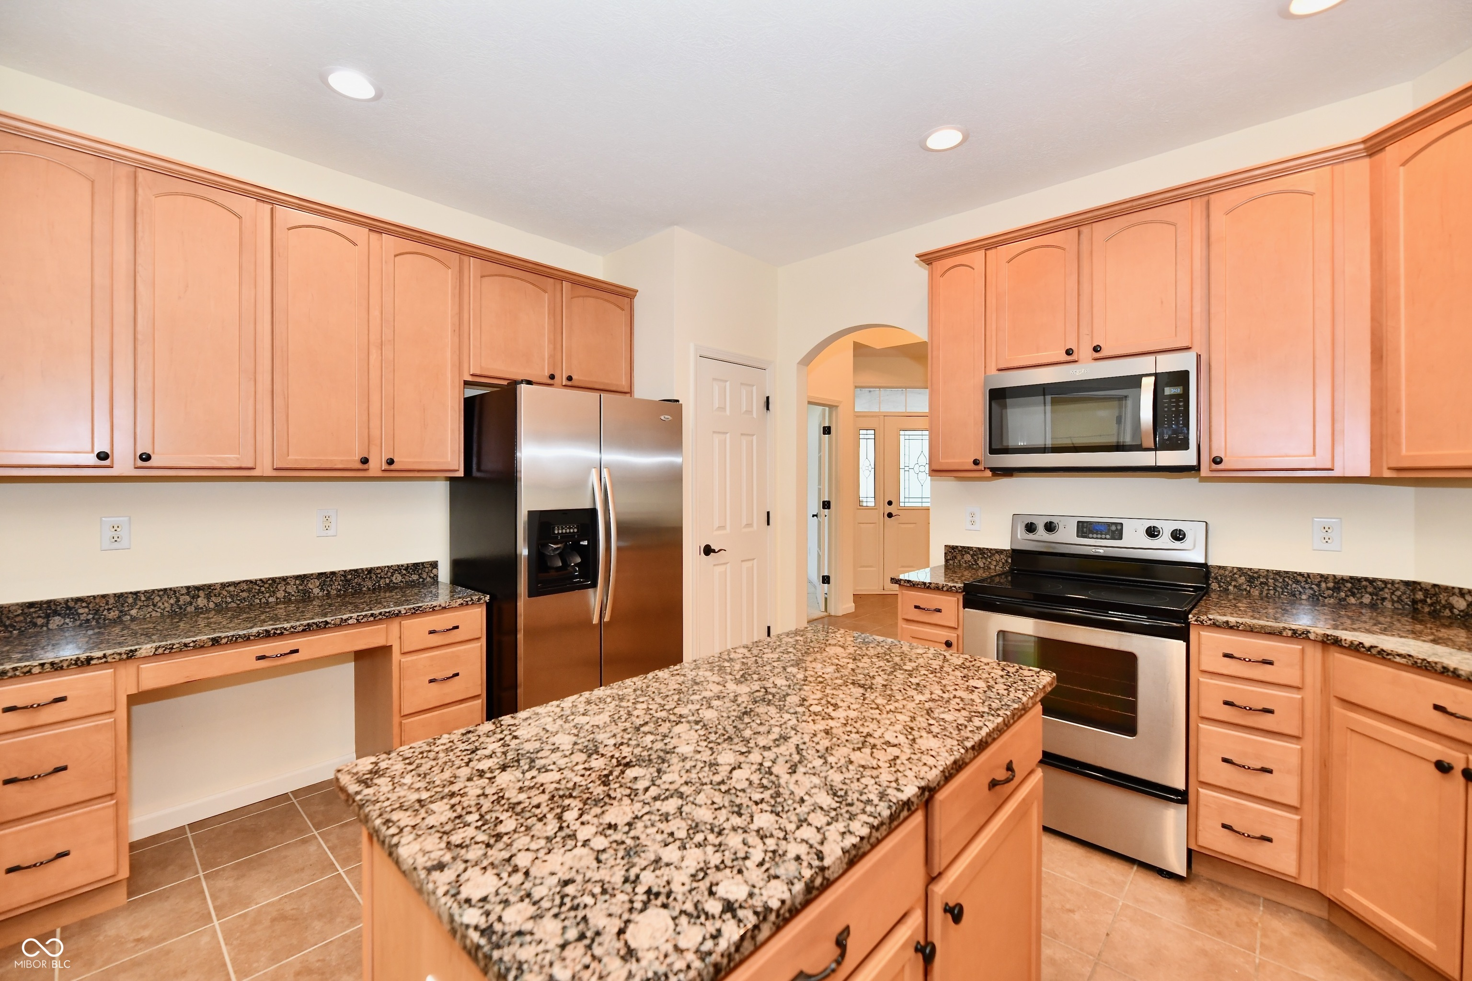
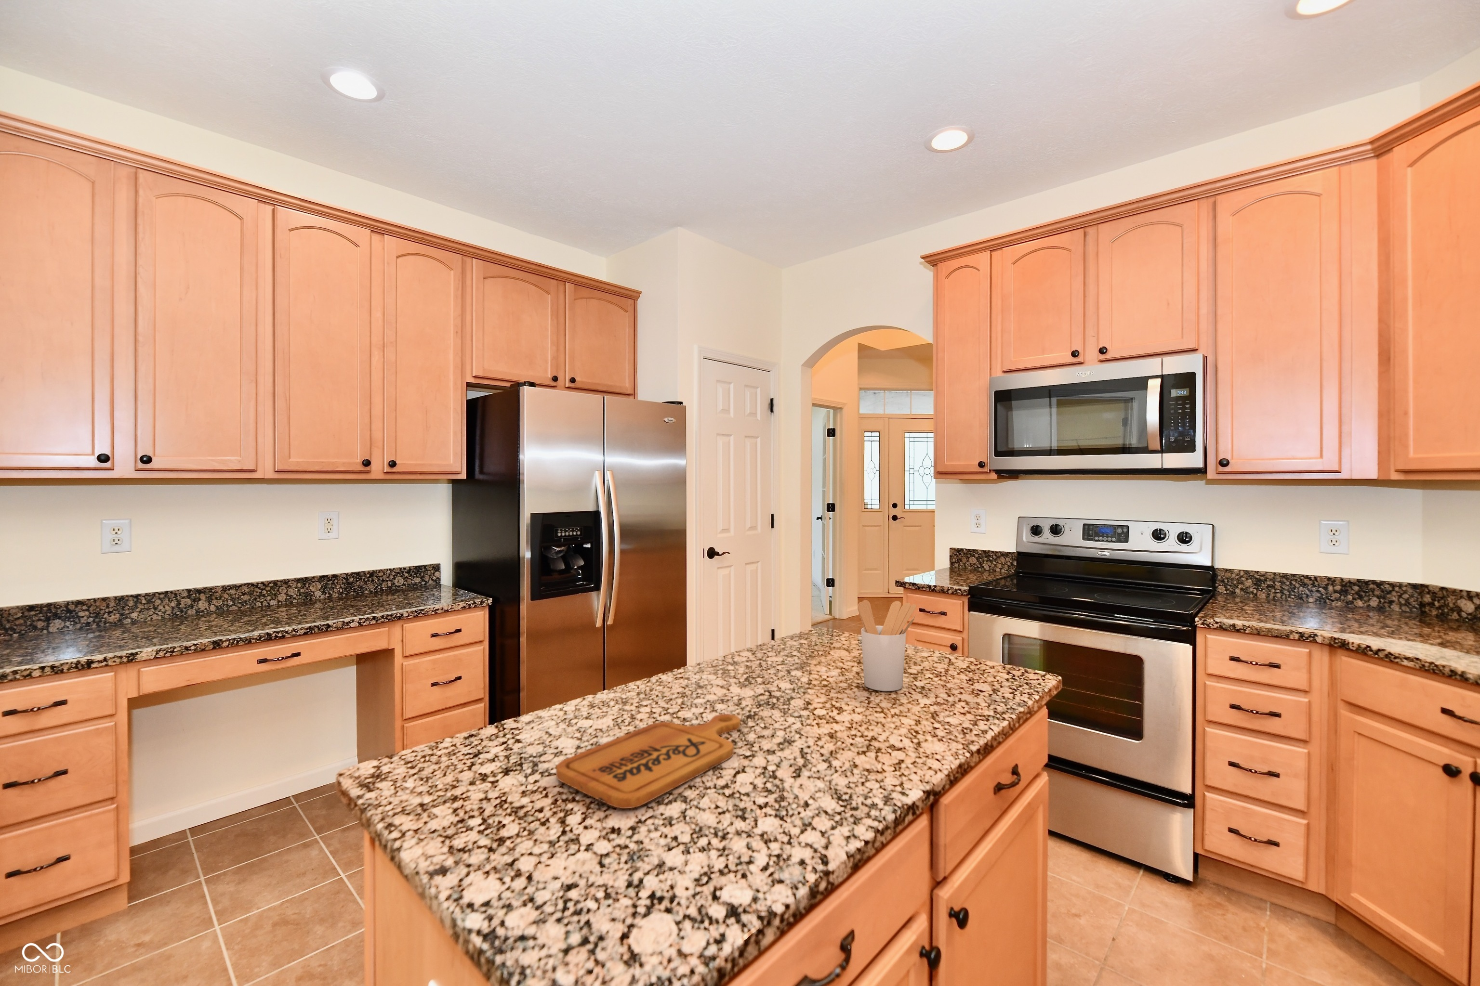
+ cutting board (670, 748)
+ utensil holder (890, 643)
